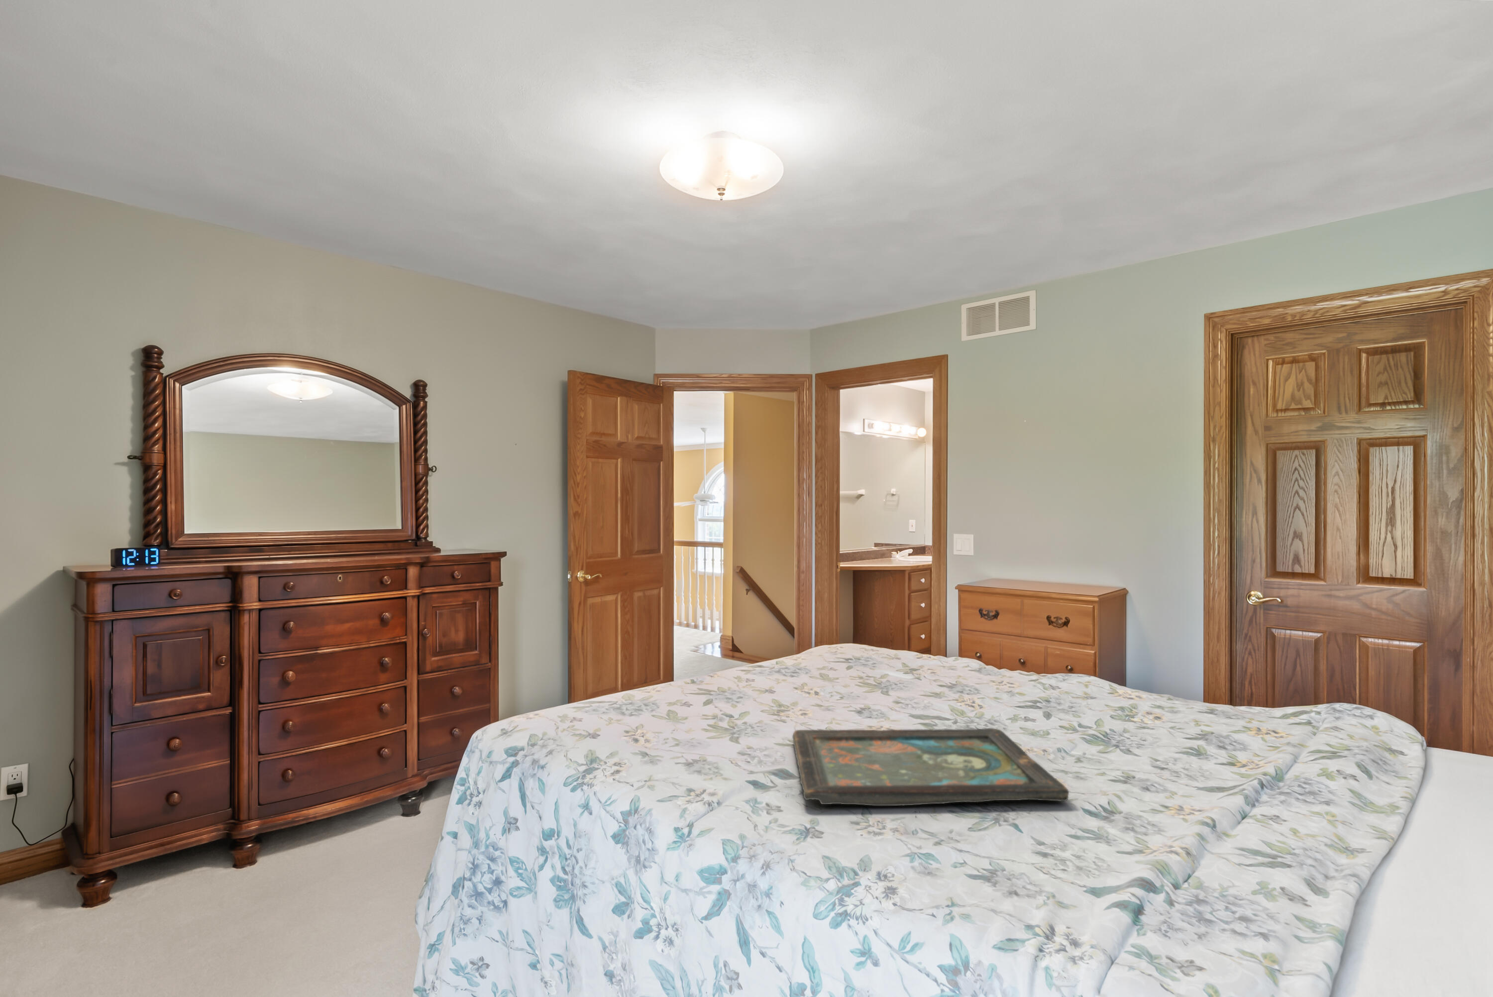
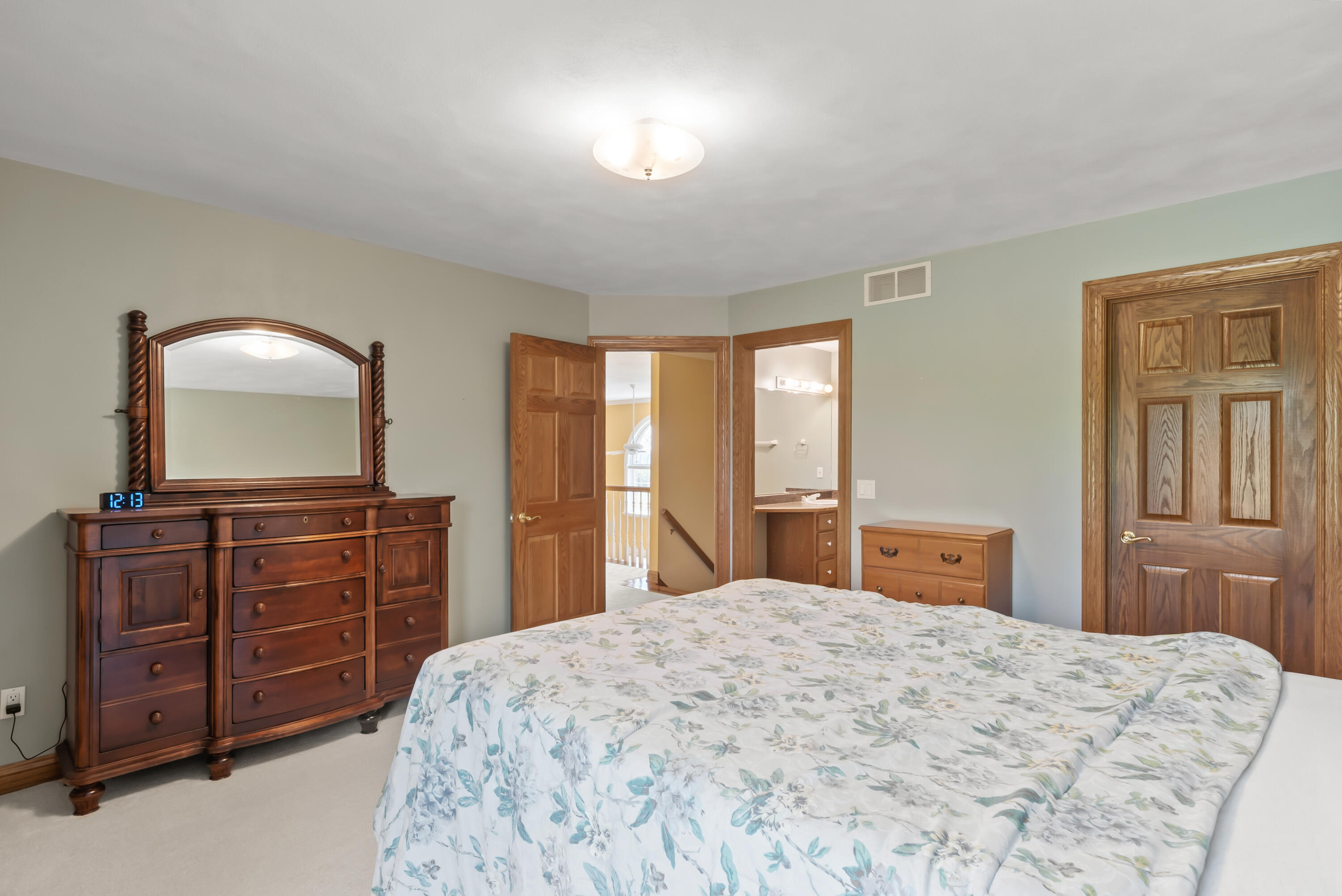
- decorative tray (914, 761)
